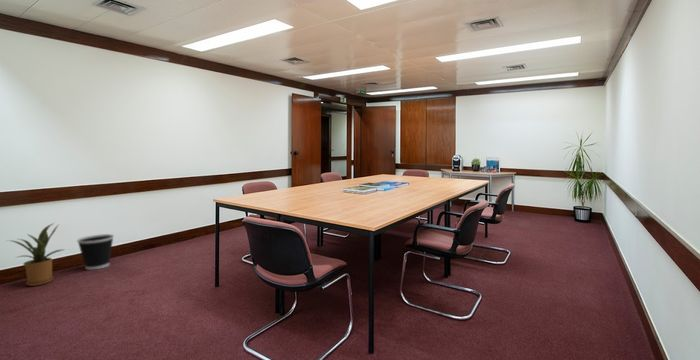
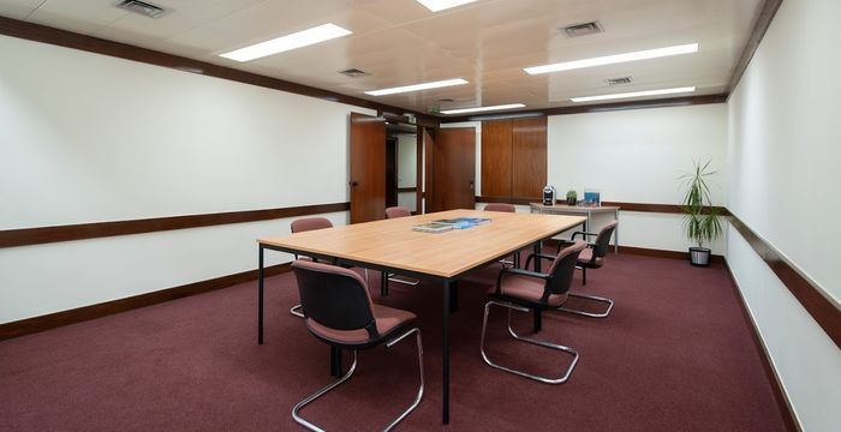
- house plant (35, 254)
- wastebasket (96, 252)
